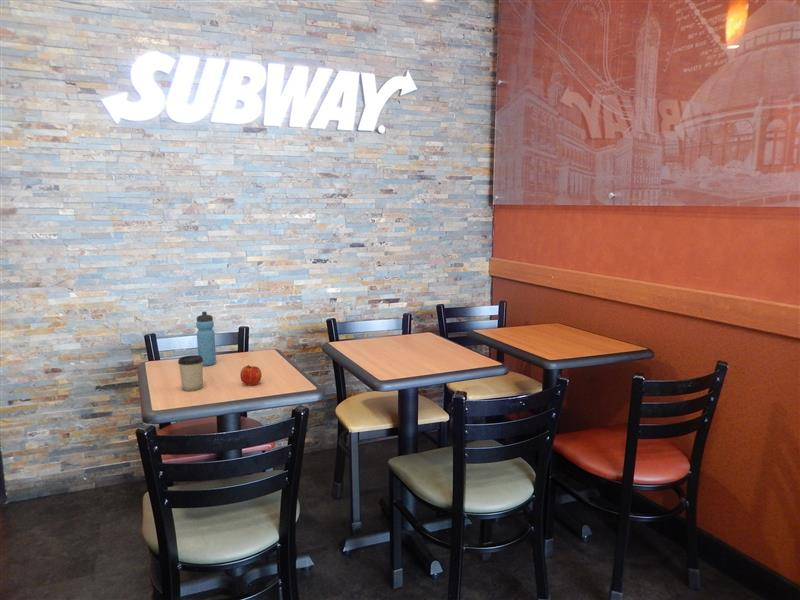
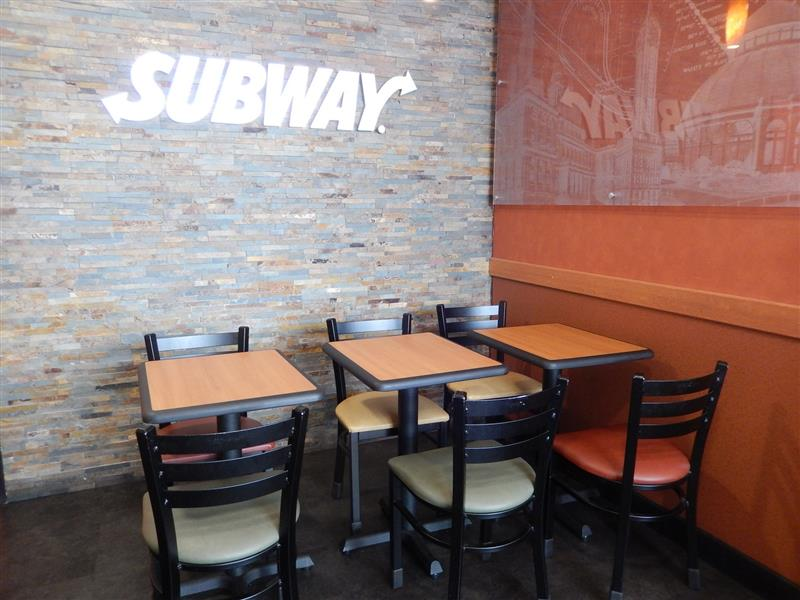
- fruit (251, 374)
- cup (191, 373)
- water bottle (205, 338)
